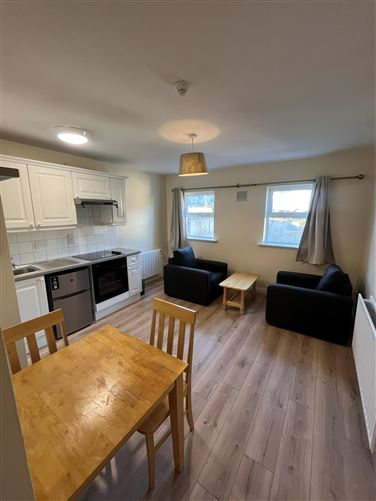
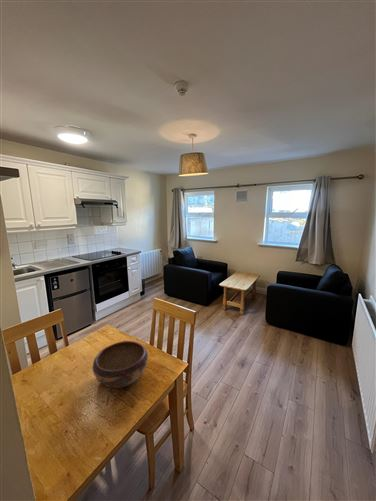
+ decorative bowl (121, 365)
